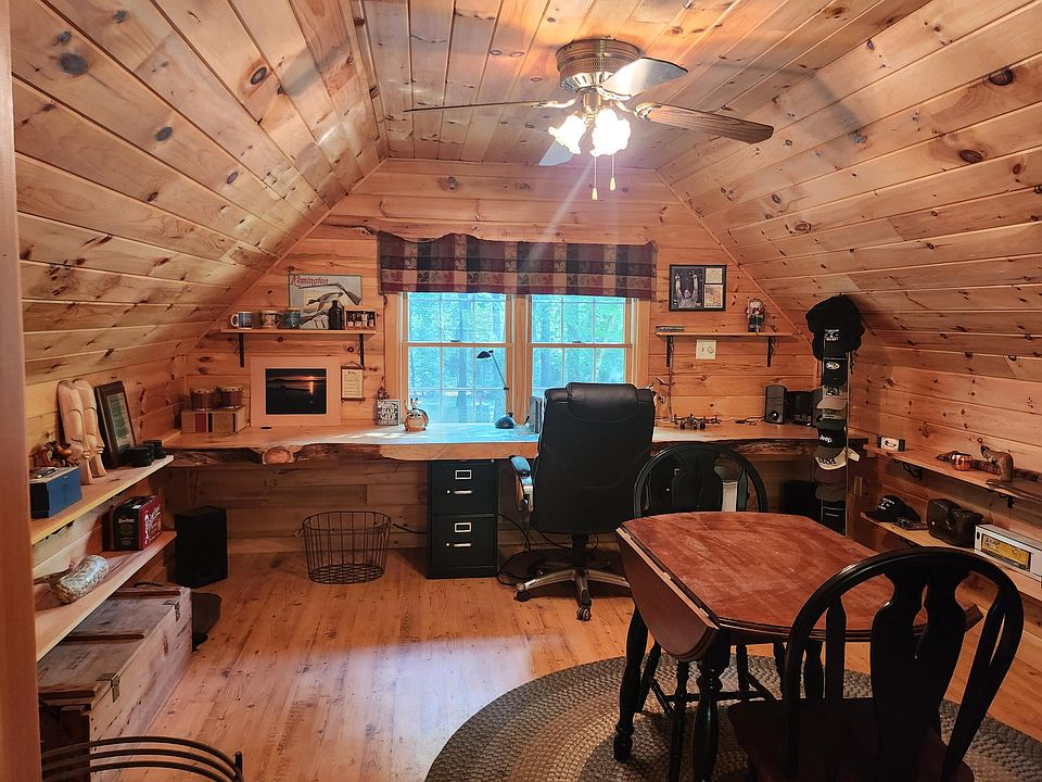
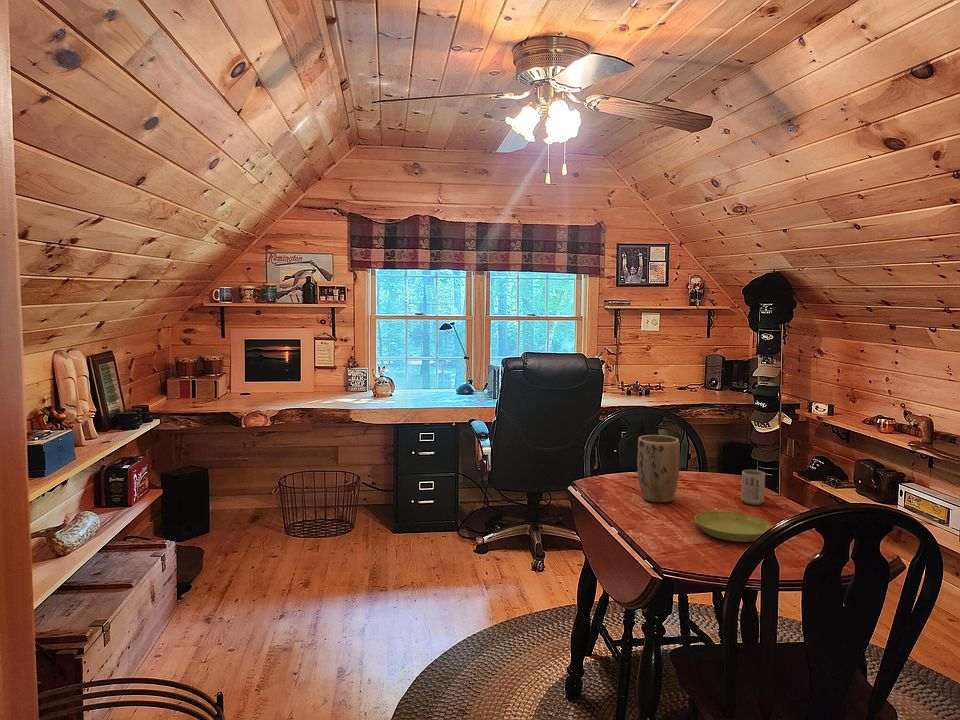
+ saucer (732, 527)
+ cup (753, 487)
+ plant pot (658, 468)
